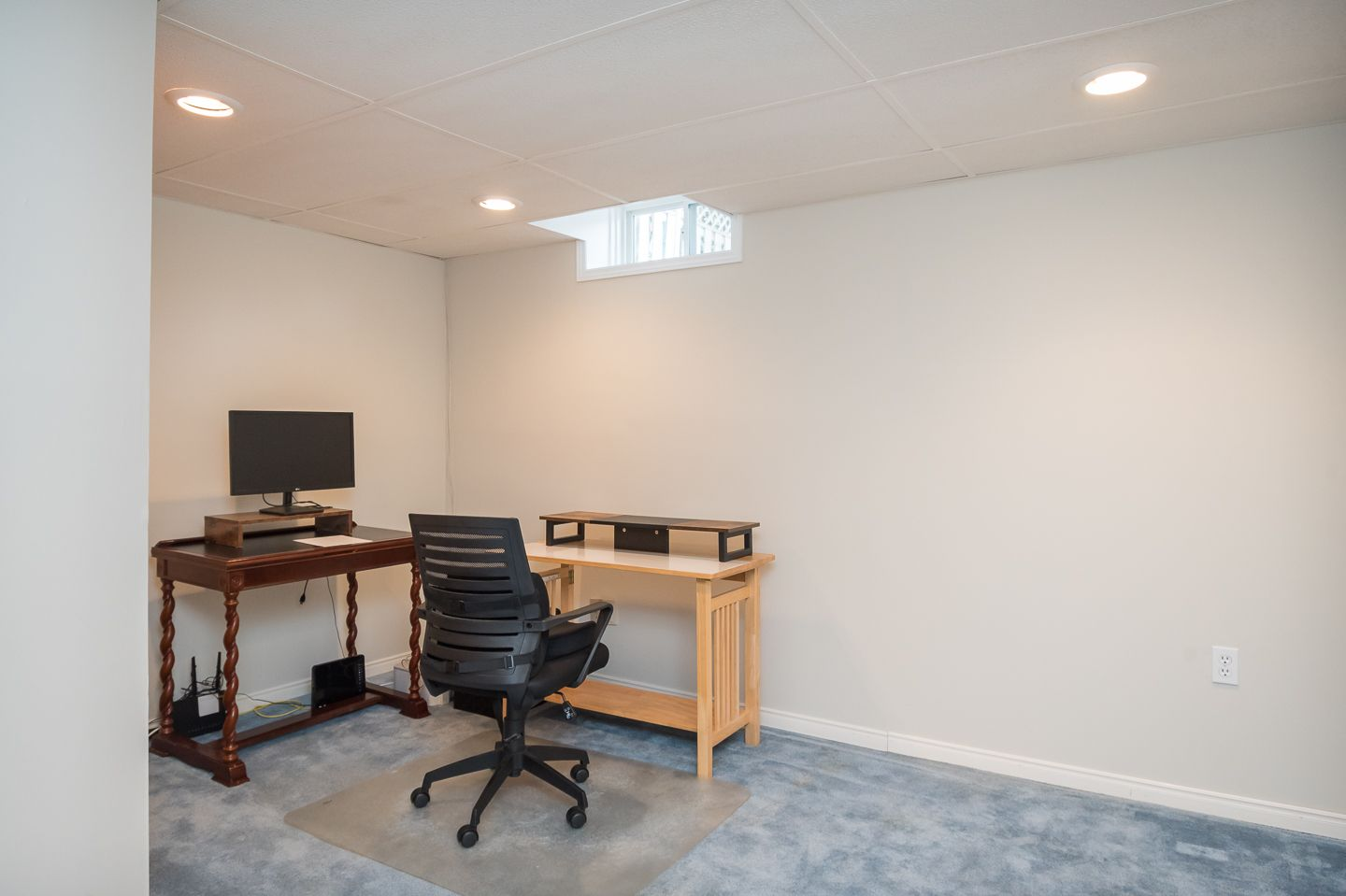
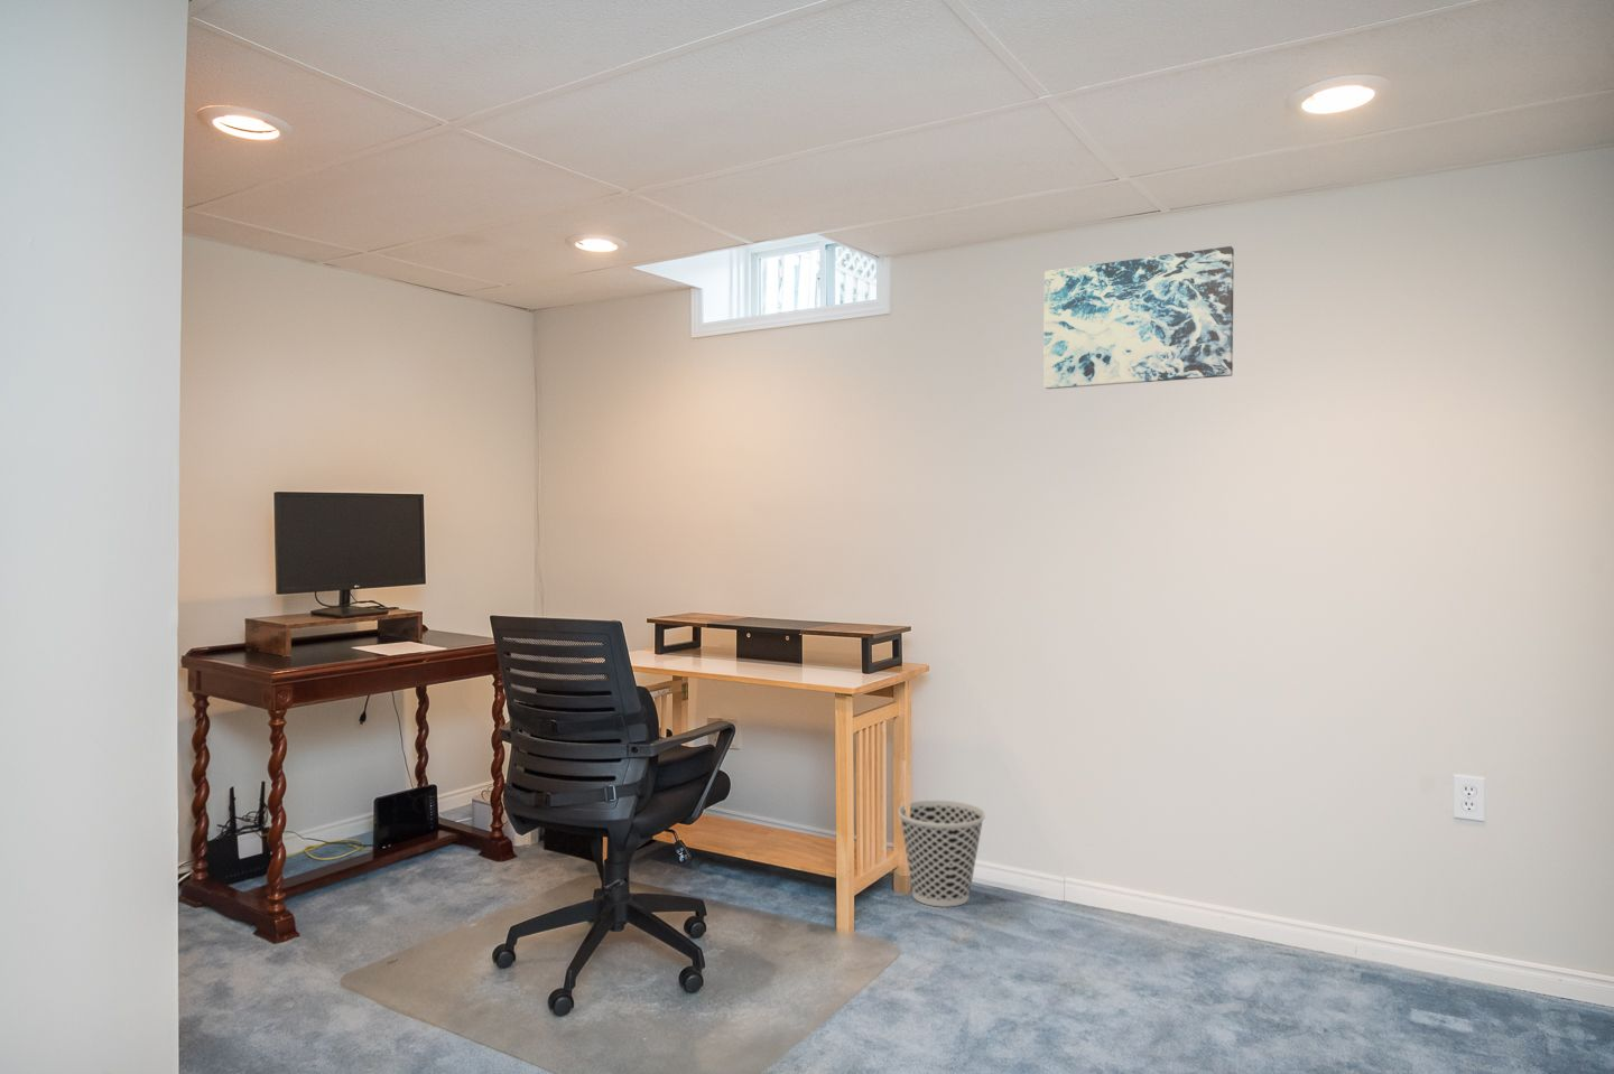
+ wall art (1134, 321)
+ wastebasket (940, 853)
